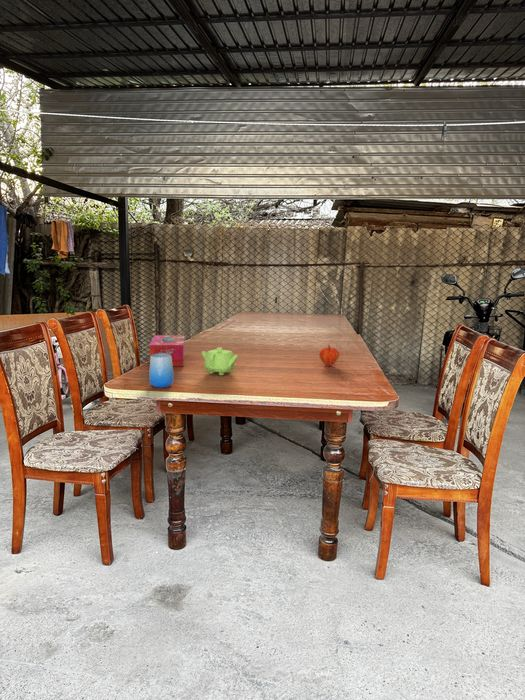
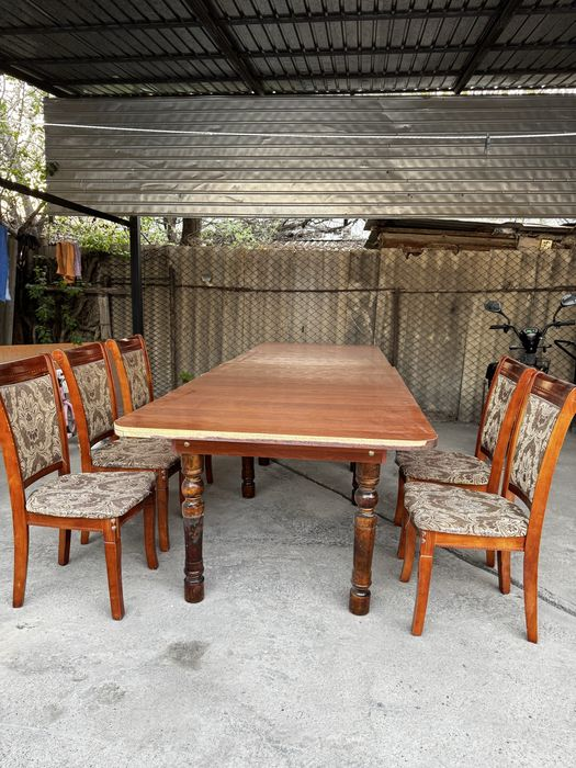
- cup (161, 370)
- fruit (329, 355)
- teapot (220, 360)
- tissue box (168, 349)
